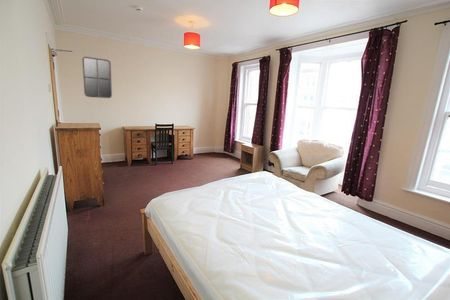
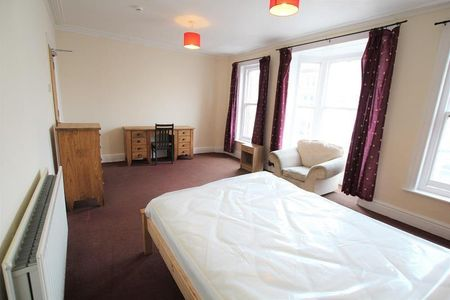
- home mirror (97, 78)
